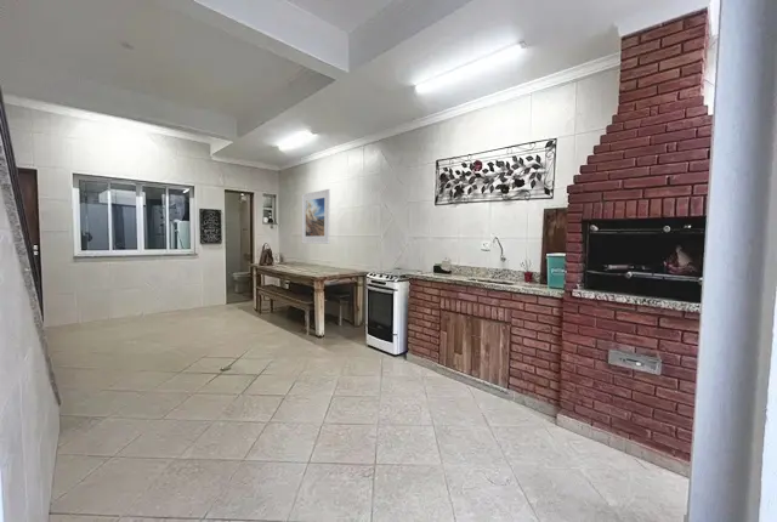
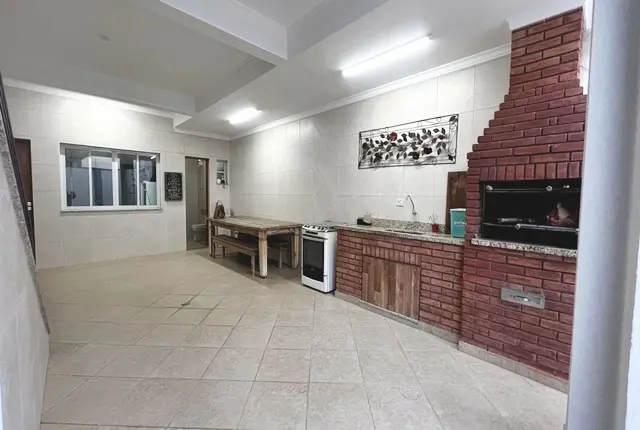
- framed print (314, 217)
